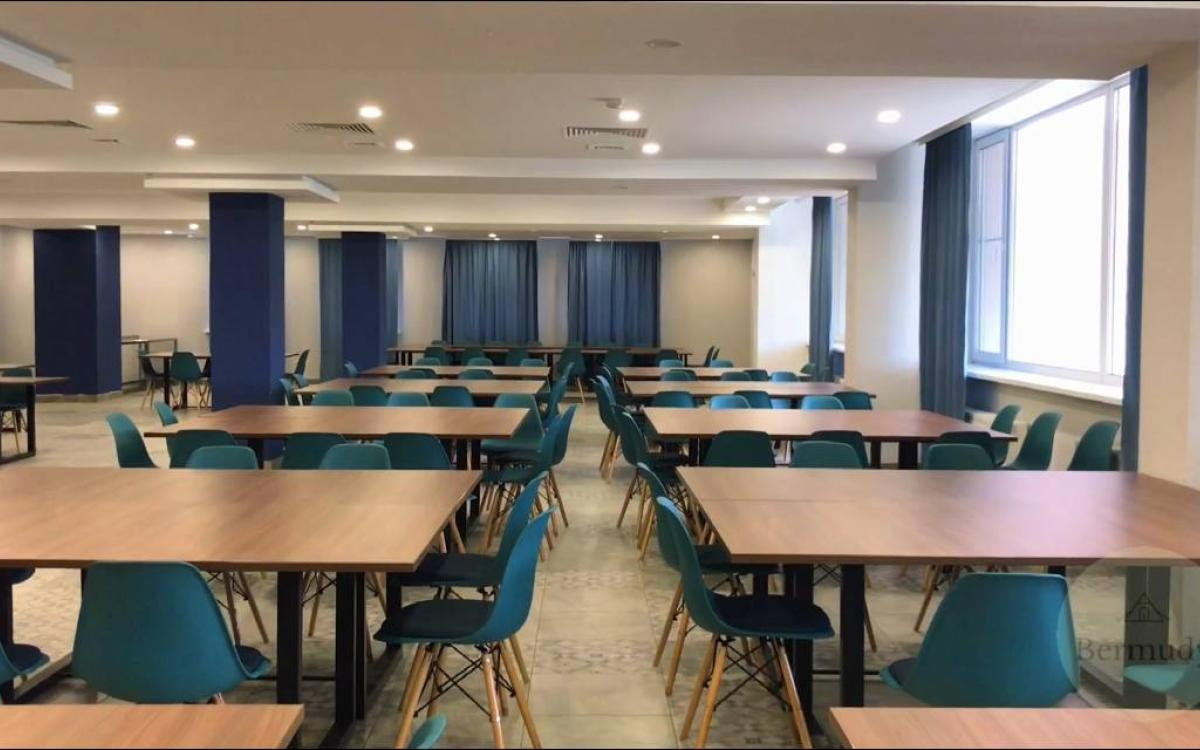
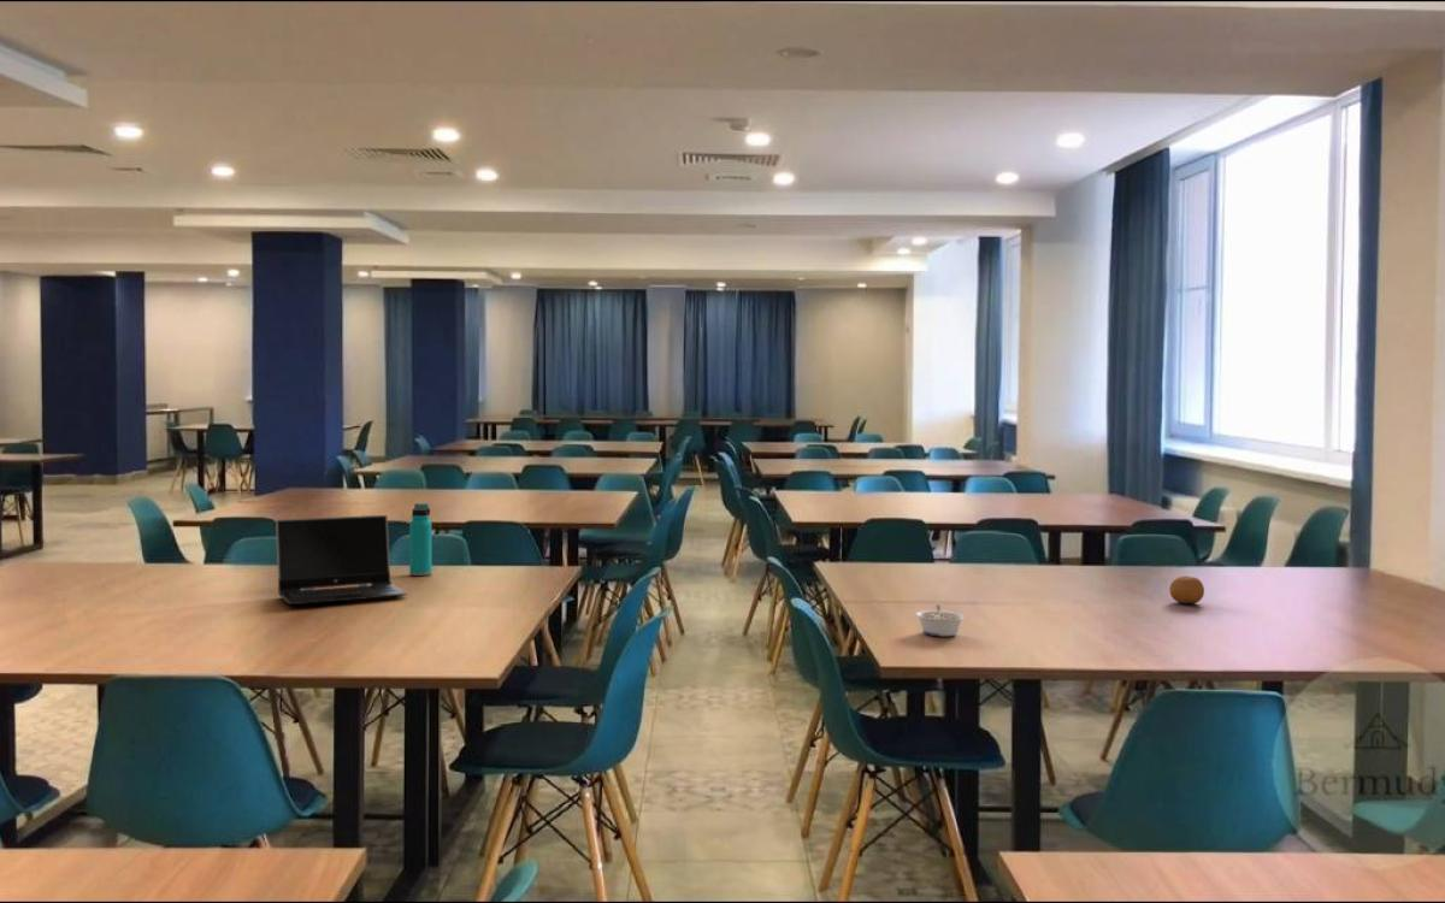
+ legume (938, 621)
+ fruit (1186, 589)
+ laptop computer (341, 559)
+ water bottle (420, 538)
